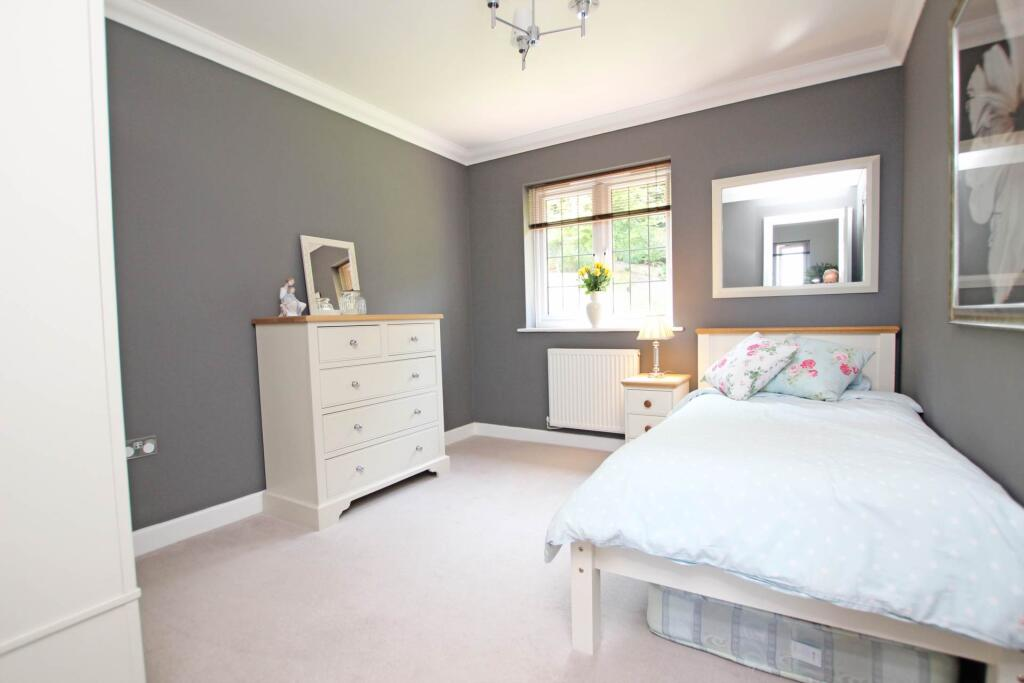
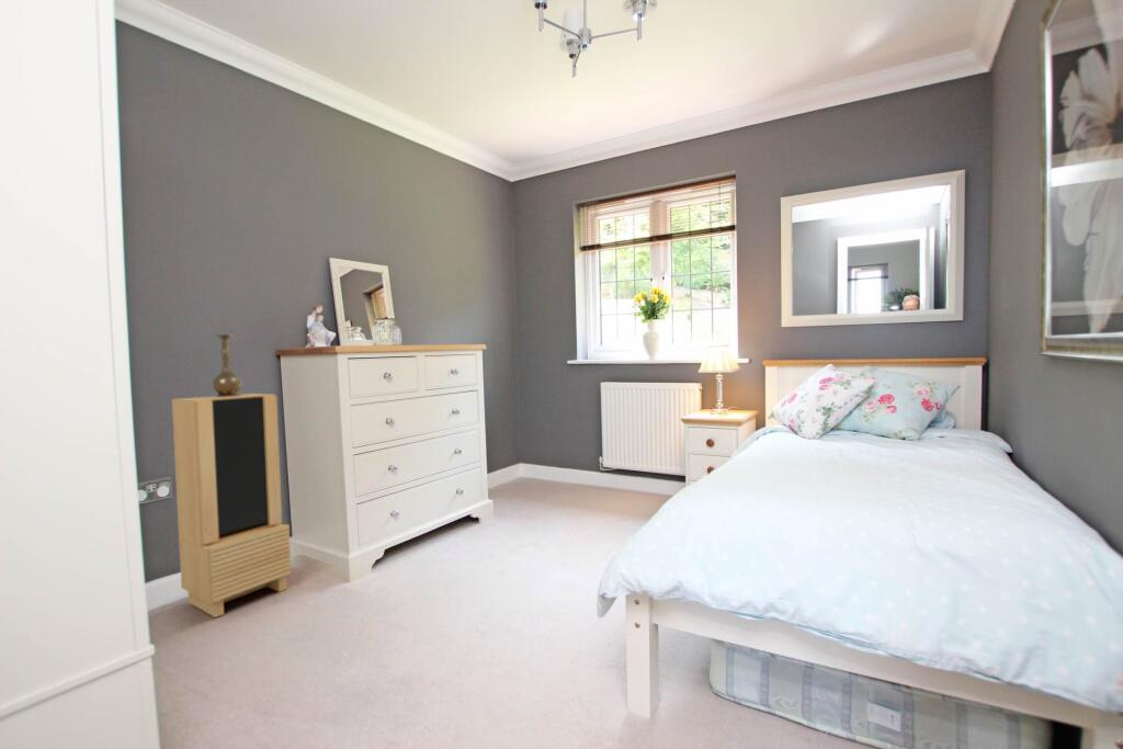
+ storage cabinet (234, 497)
+ vase (226, 364)
